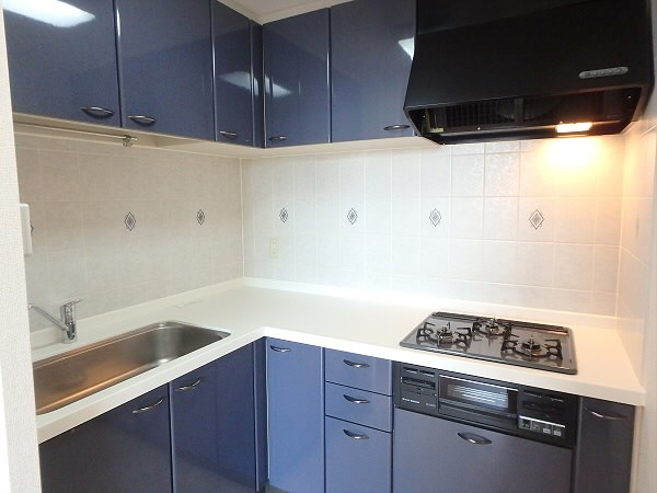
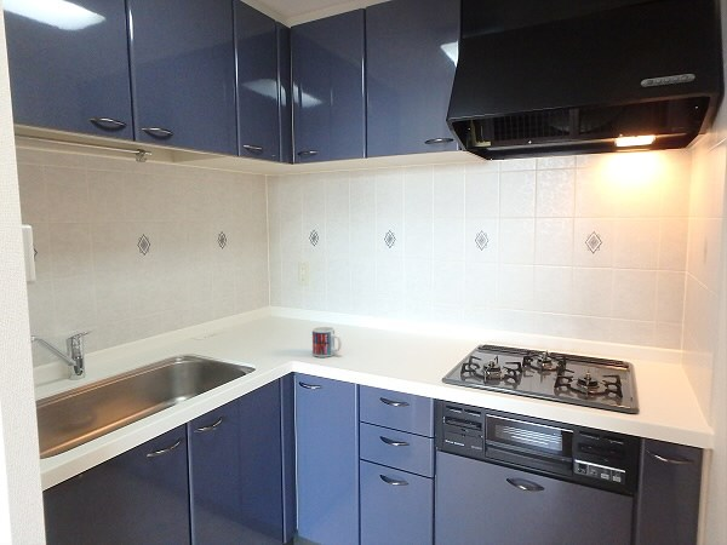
+ mug (327, 342)
